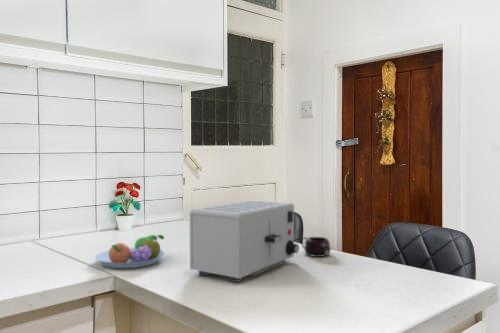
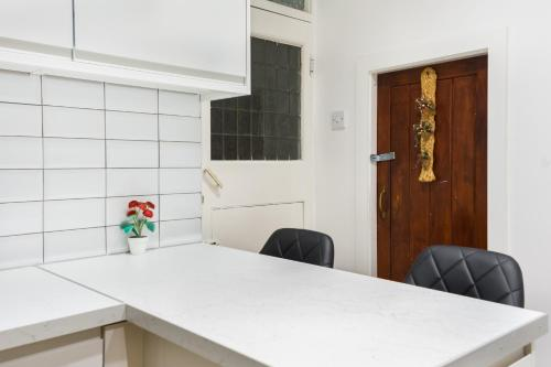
- mug (314, 246)
- fruit bowl (133, 248)
- toaster (248, 237)
